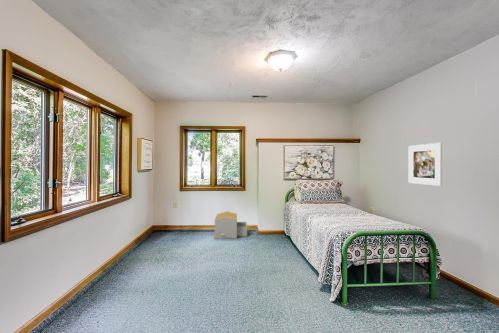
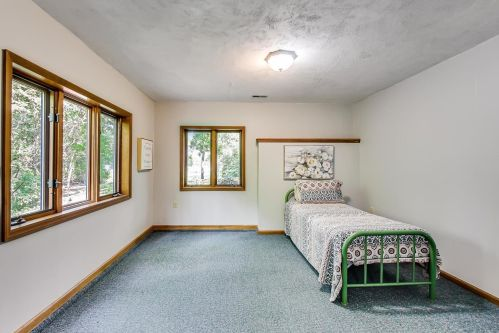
- architectural model (231, 224)
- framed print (423, 164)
